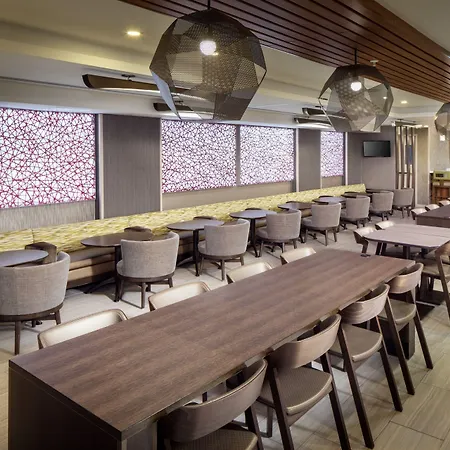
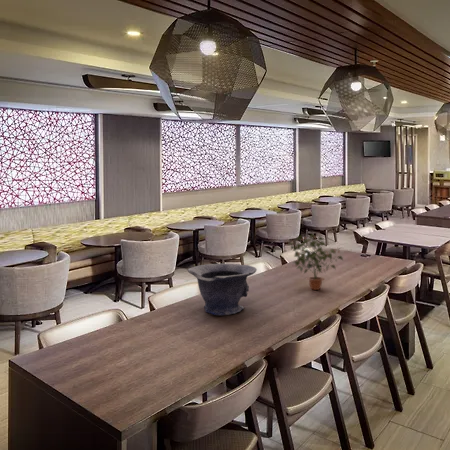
+ potted plant (315, 261)
+ decorative bowl (224, 289)
